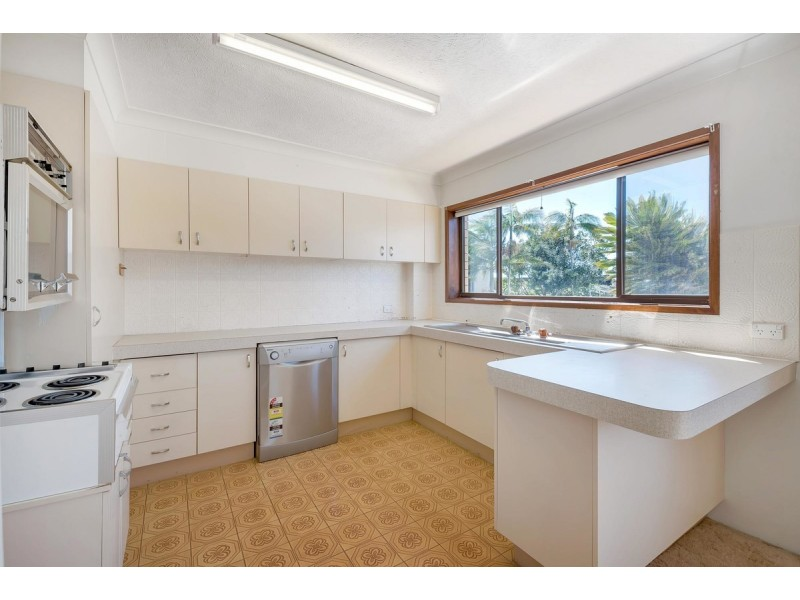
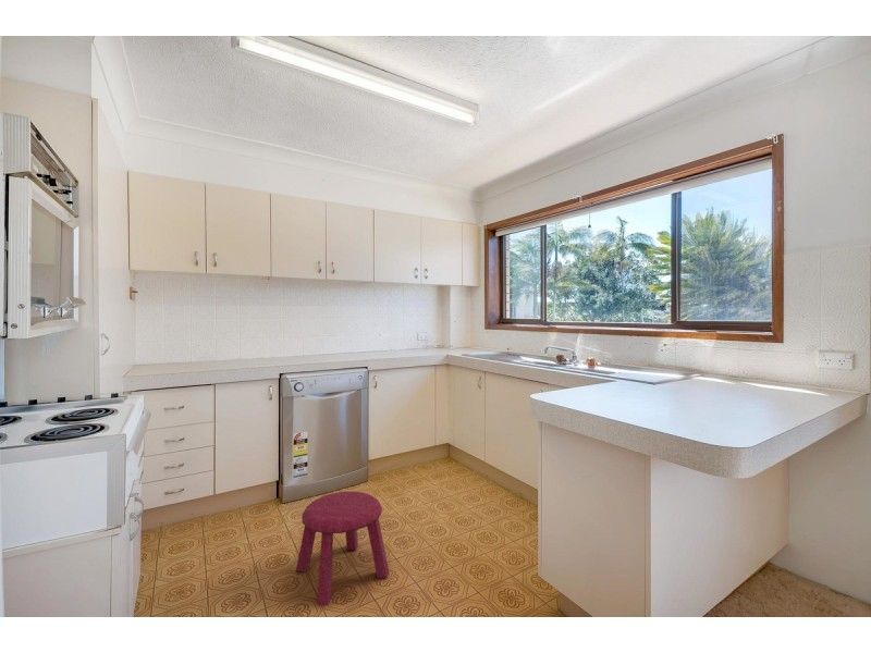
+ stool (346, 538)
